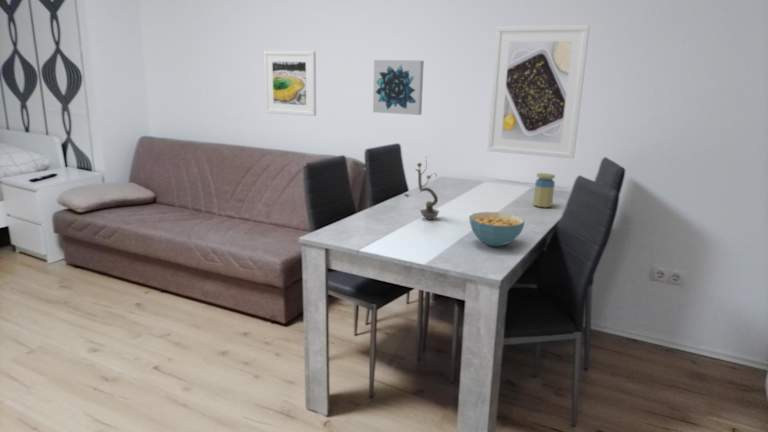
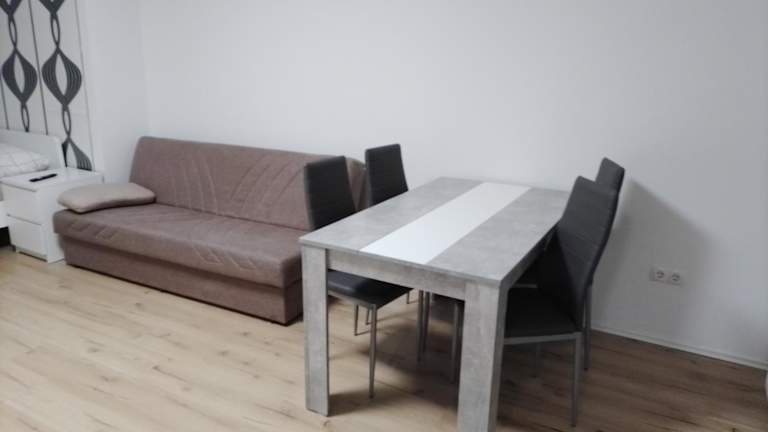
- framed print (535, 92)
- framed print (289, 83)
- wall art (397, 87)
- plant (421, 189)
- cereal bowl (495, 231)
- jar (544, 190)
